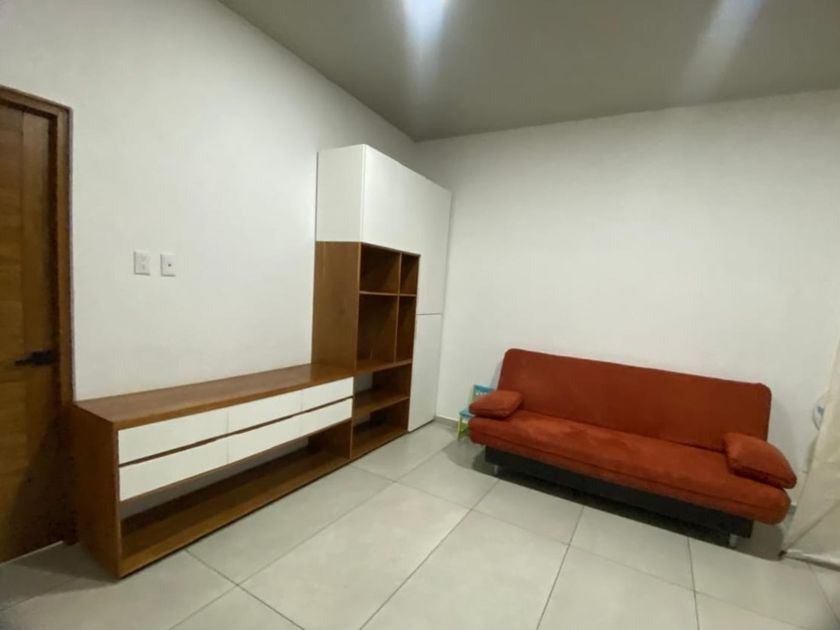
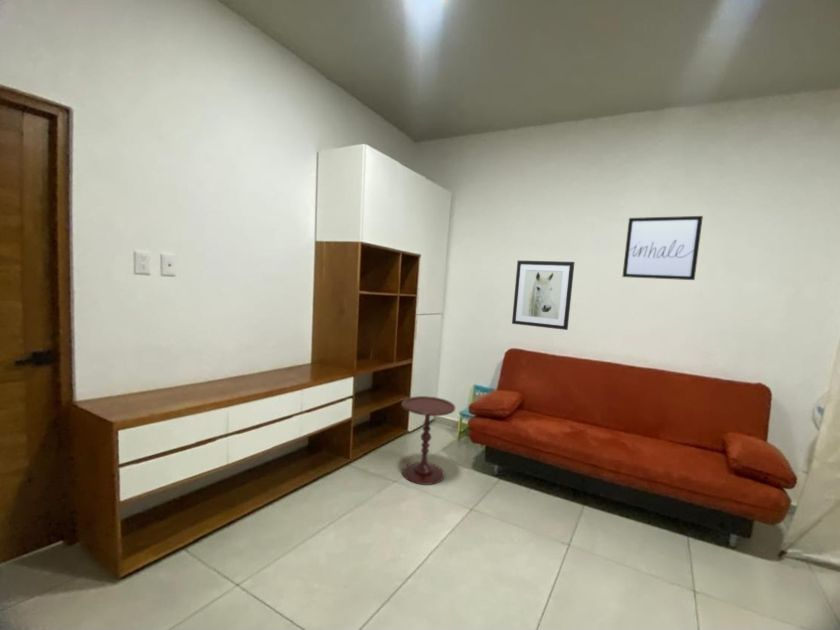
+ wall art (541, 294)
+ wall art (660, 248)
+ side table (426, 439)
